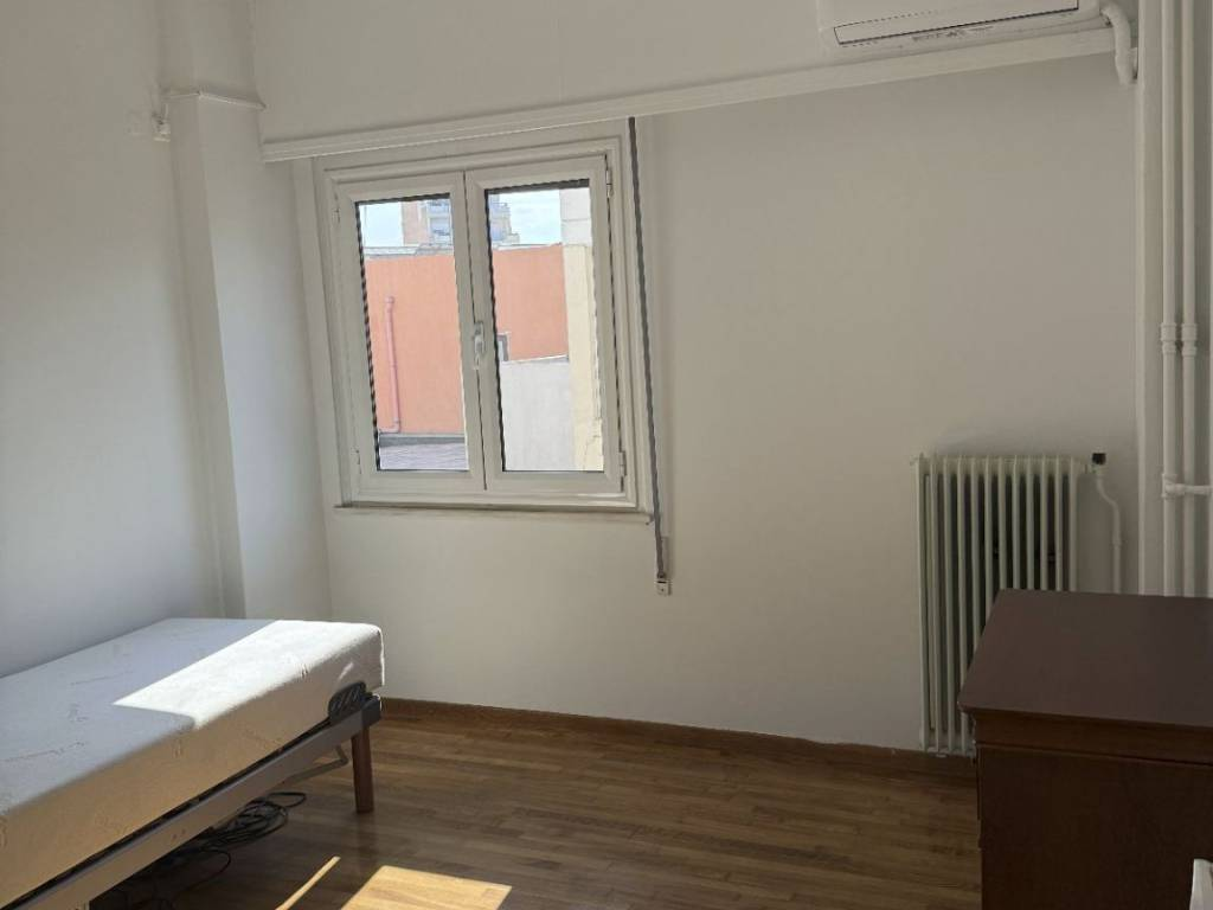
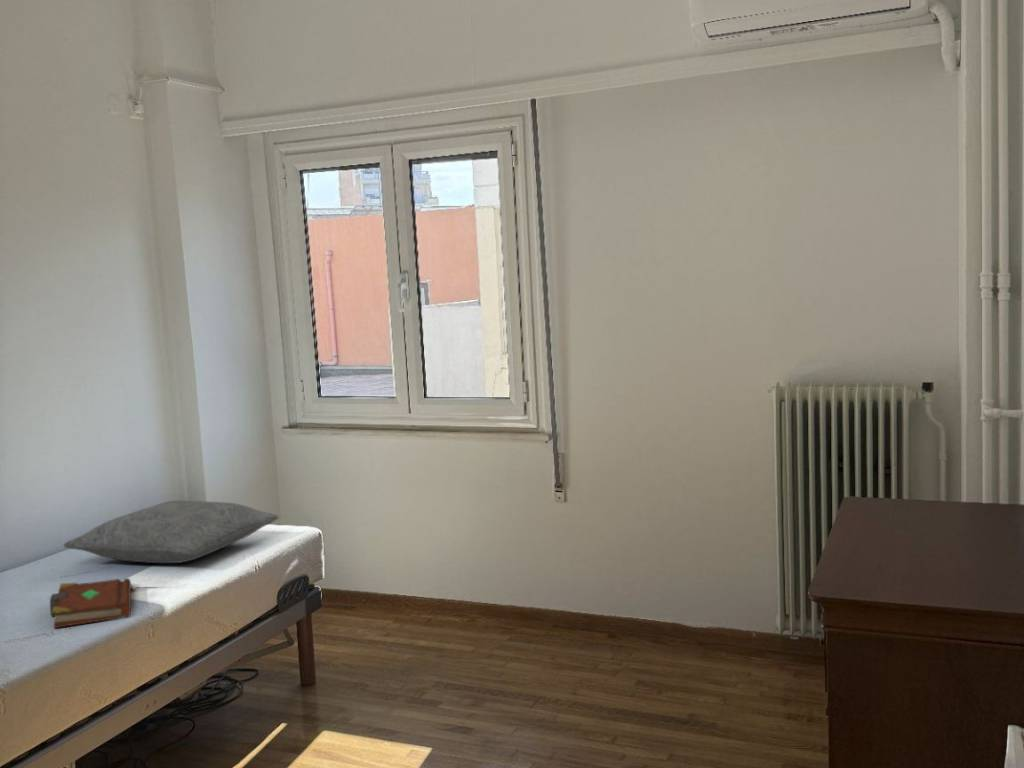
+ pillow (176, 530)
+ book (93, 599)
